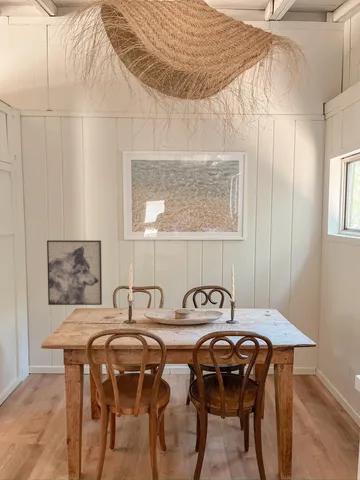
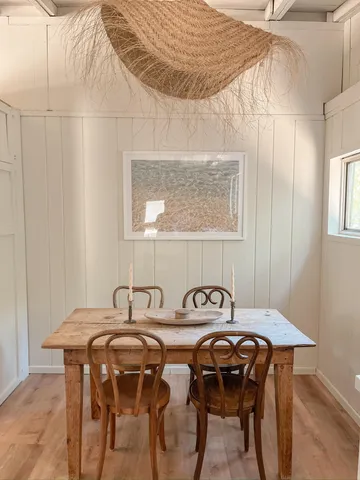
- wall art (74, 272)
